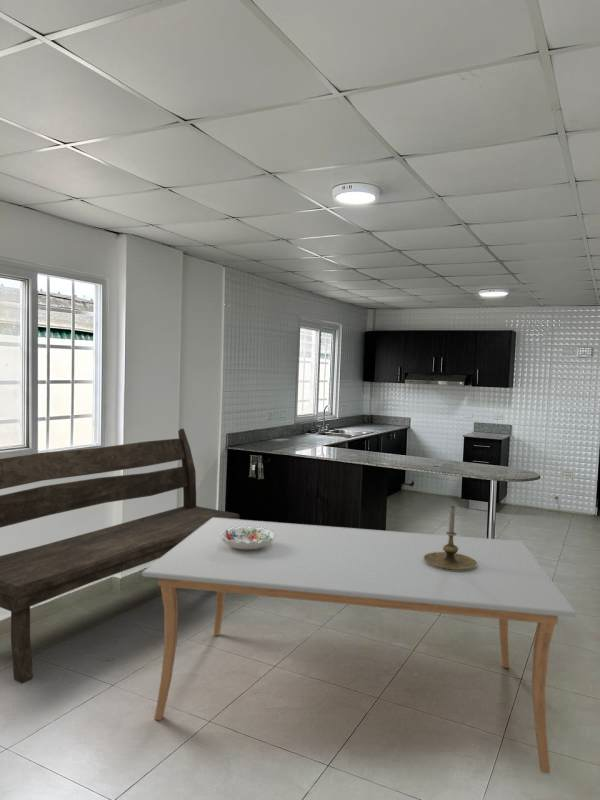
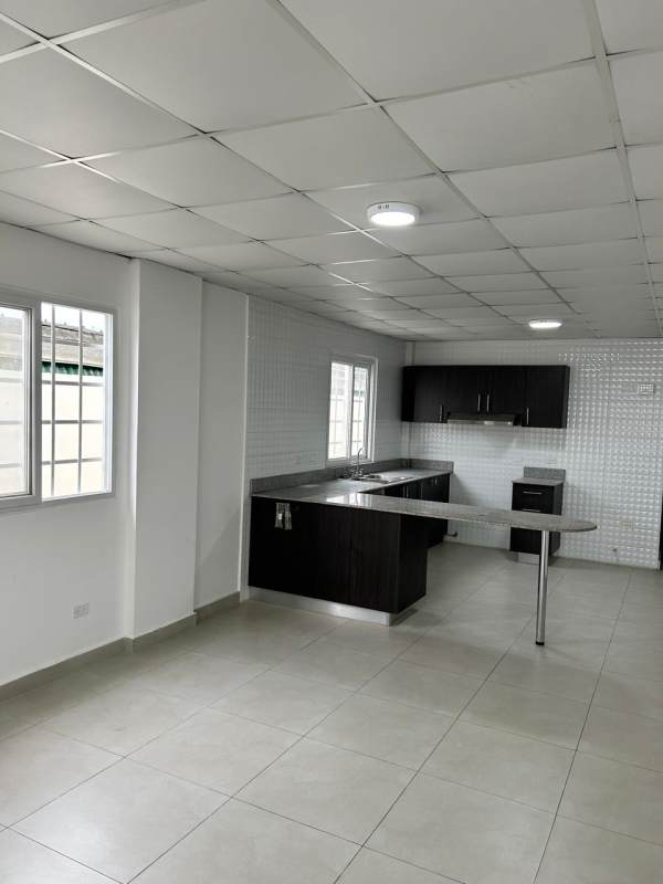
- dining table (352, 604)
- bench (121, 527)
- candle holder (451, 533)
- decorative bowl (247, 539)
